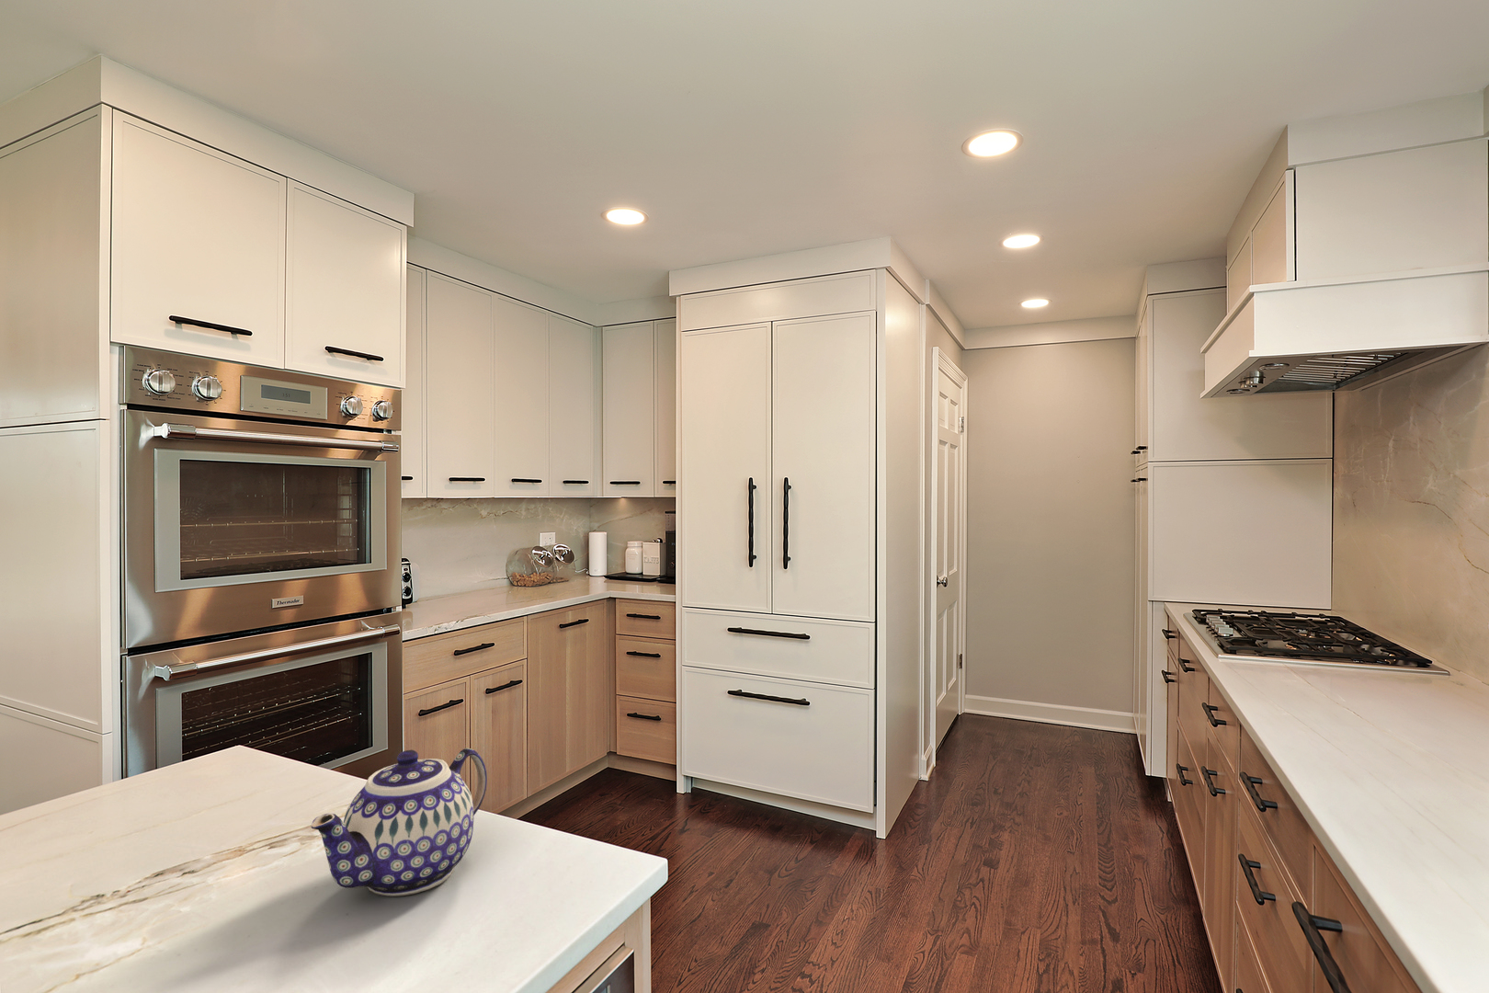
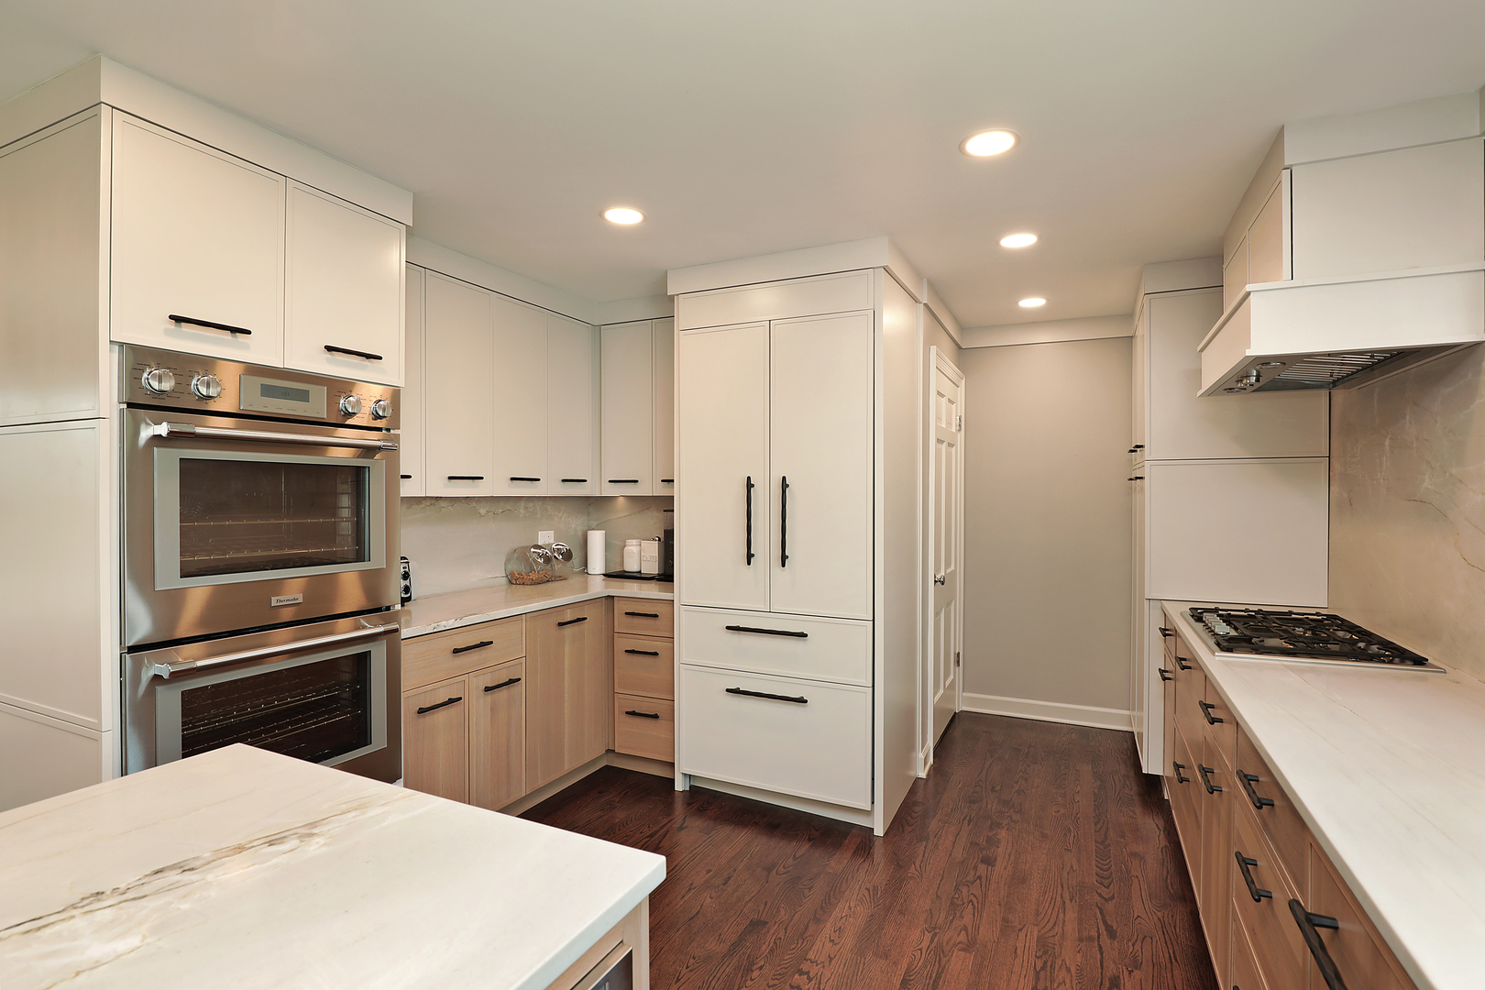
- teapot (410, 812)
